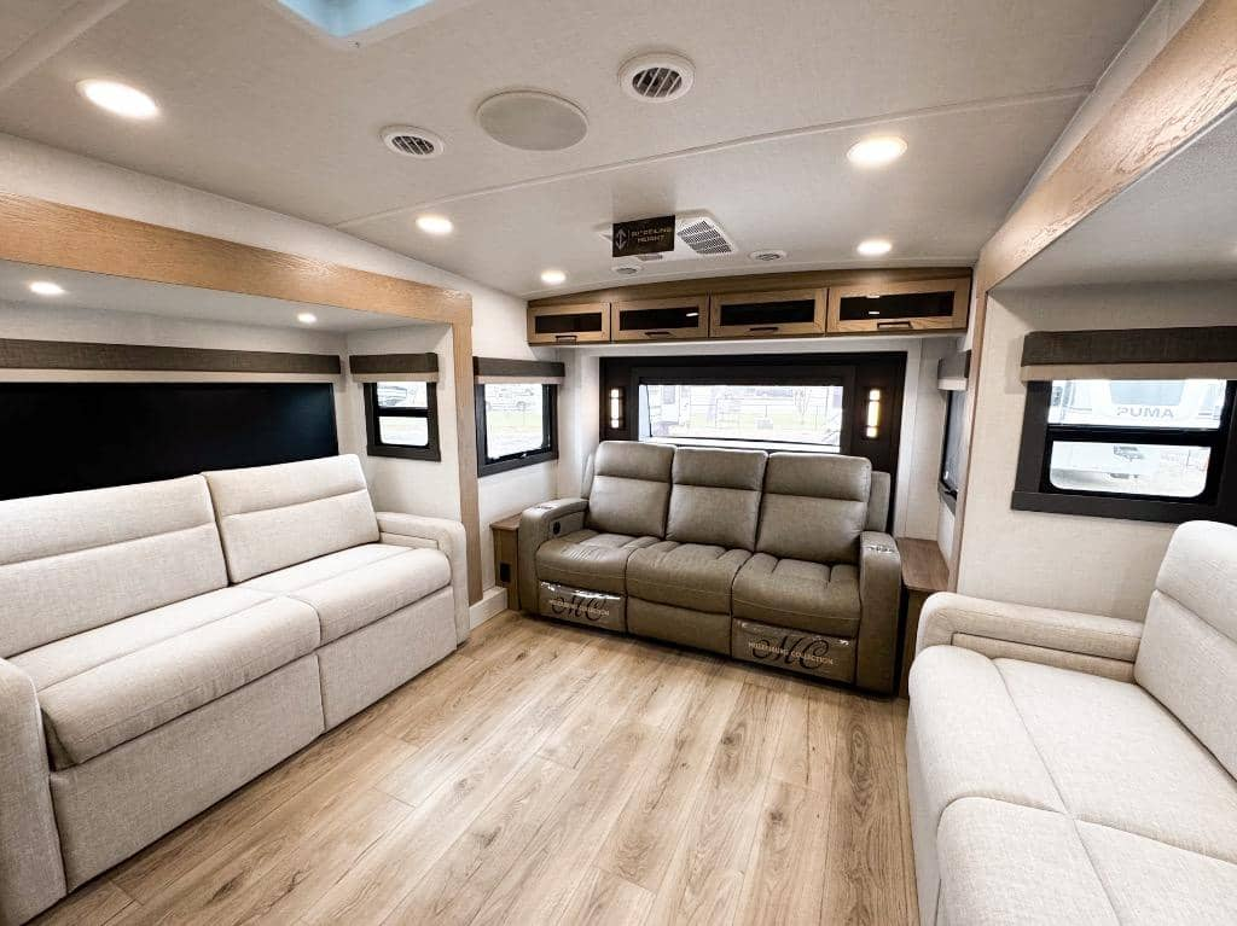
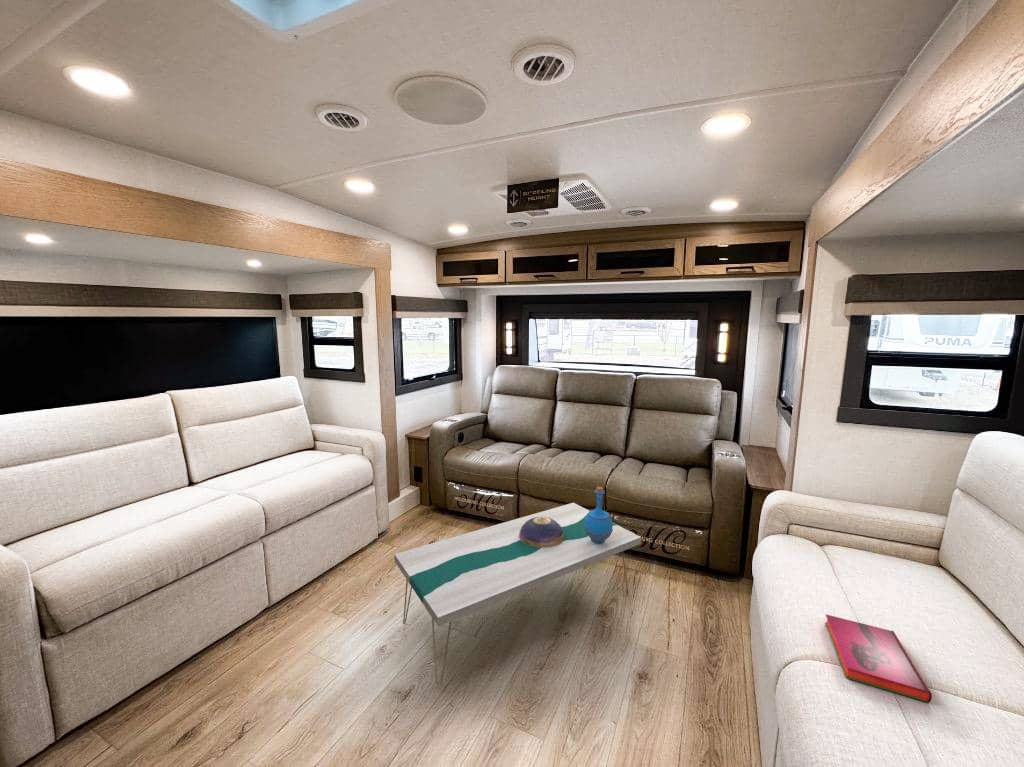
+ bottle (598, 514)
+ hardback book (871, 653)
+ coffee table (522, 576)
+ decorative bowl (541, 527)
